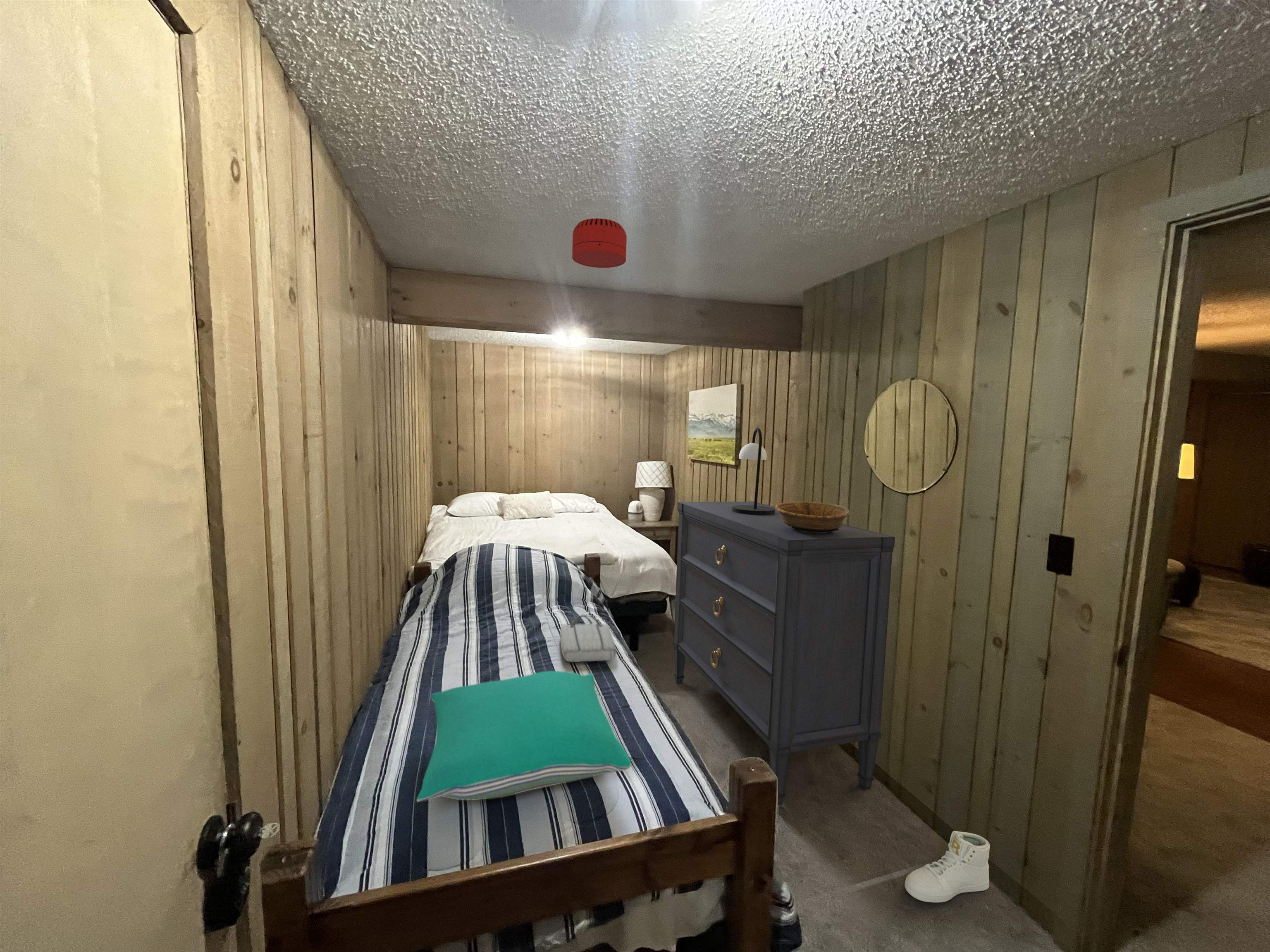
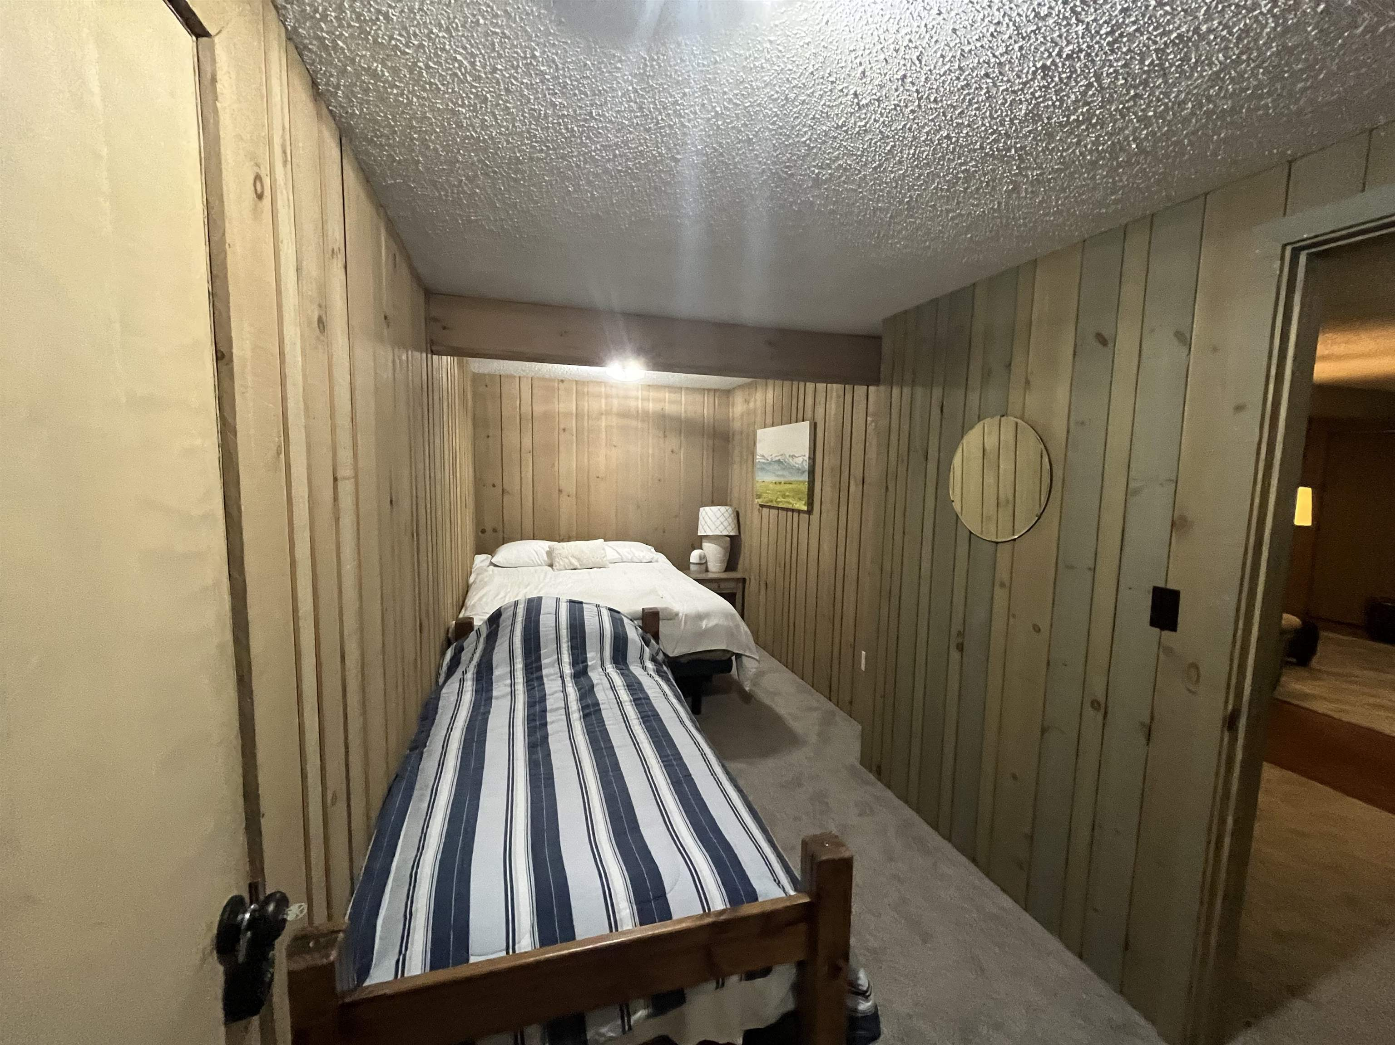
- table lamp (757, 469)
- smoke detector (599, 243)
- pillow (521, 727)
- sneaker (947, 861)
- tote bag (585, 634)
- decorative bowl (811, 517)
- dresser (760, 622)
